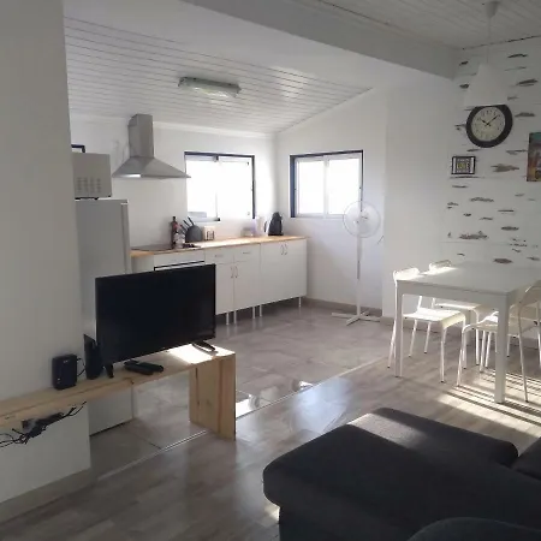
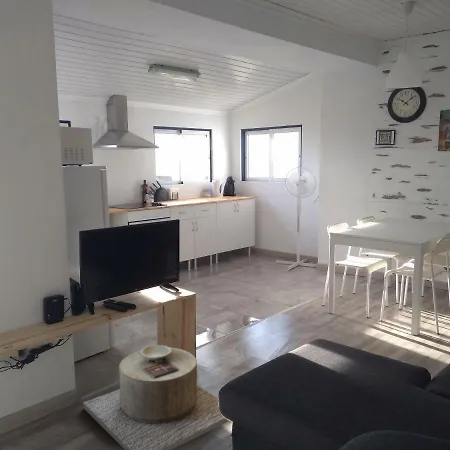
+ side table (158, 385)
